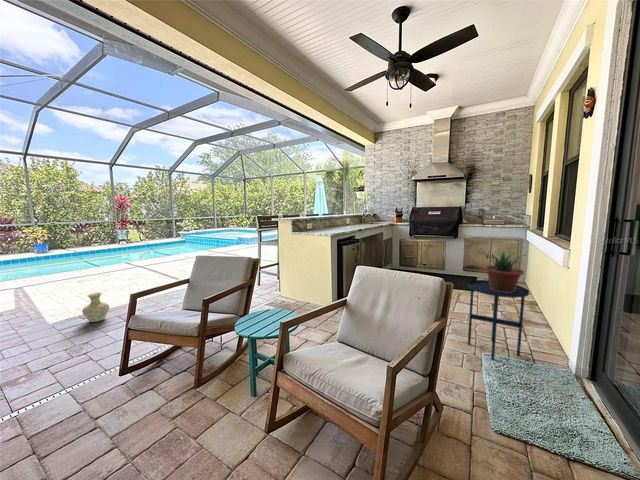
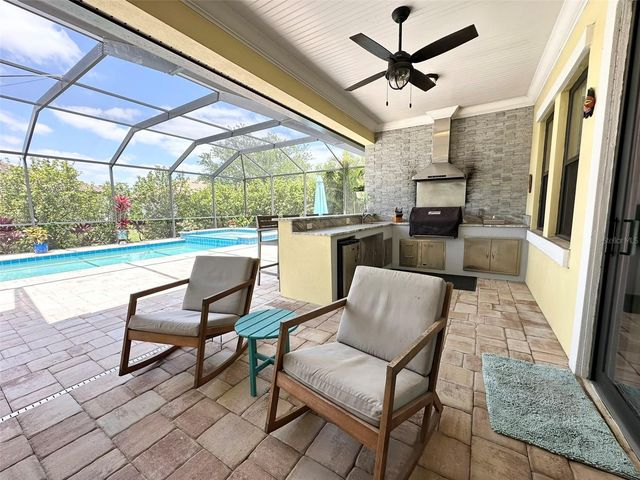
- vase (96, 307)
- potted plant (500, 270)
- side table (494, 318)
